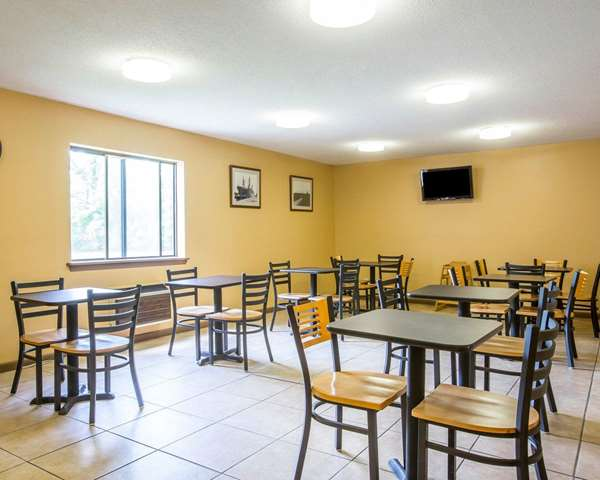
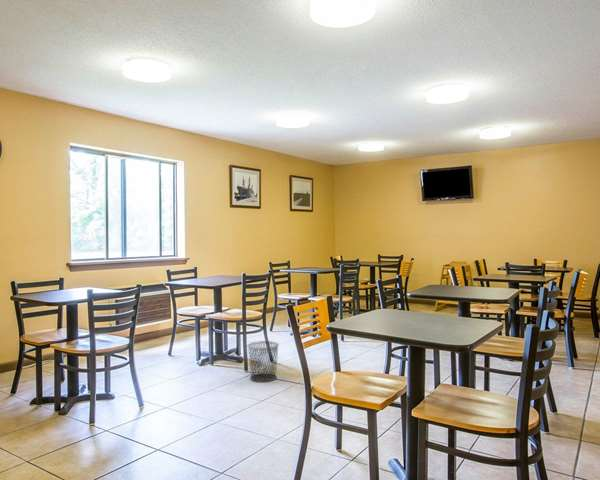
+ waste bin (263, 361)
